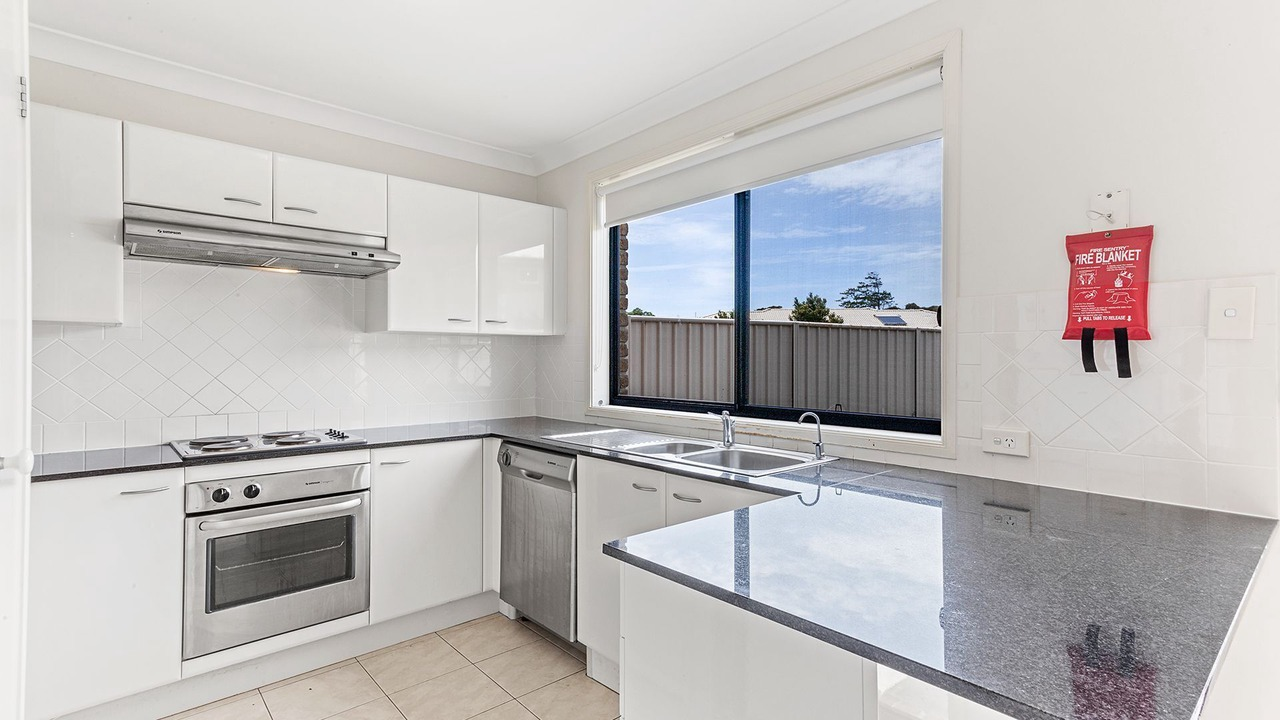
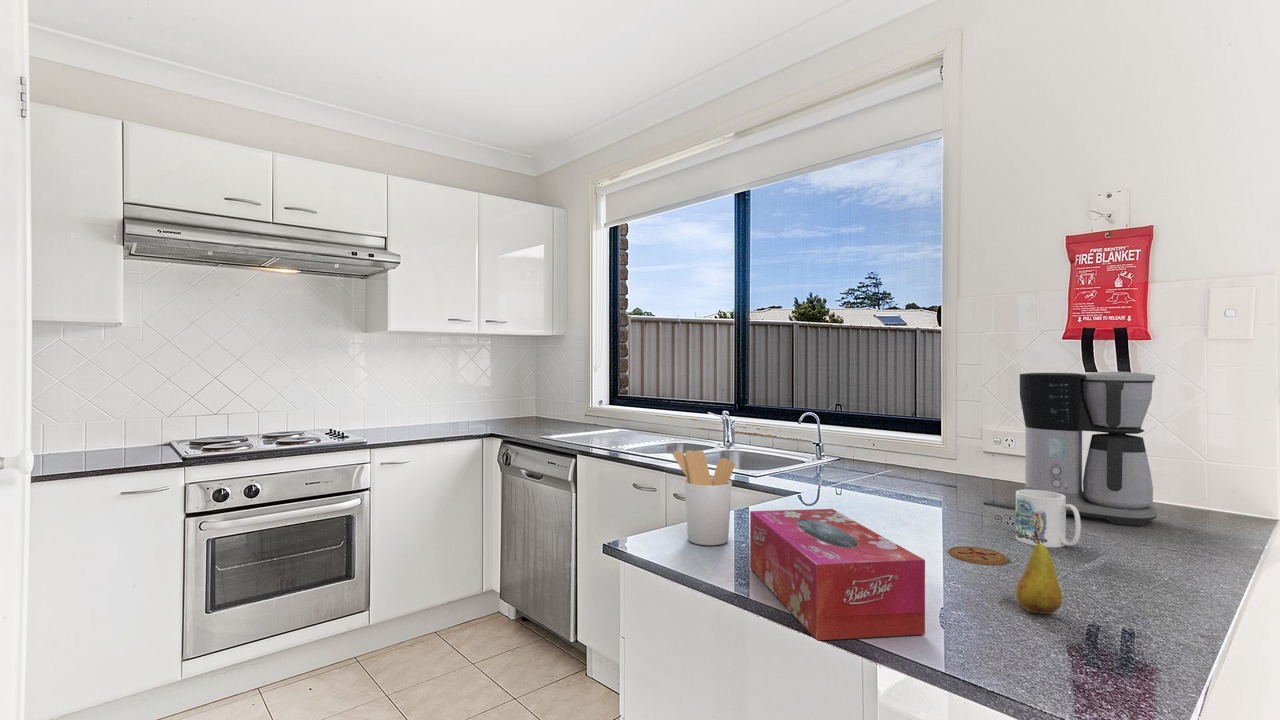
+ mug (1048, 520)
+ tissue box (825, 564)
+ coffee maker (1081, 443)
+ fruit (1038, 571)
+ coaster (977, 555)
+ utensil holder (701, 493)
